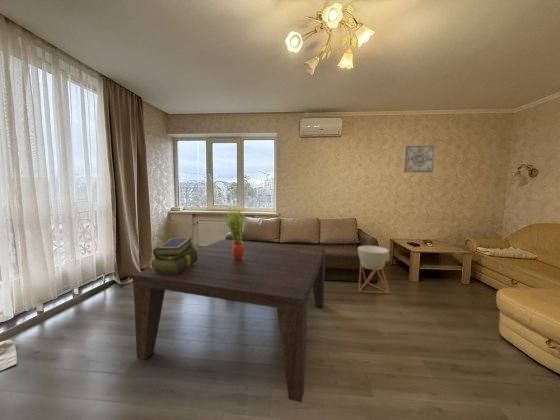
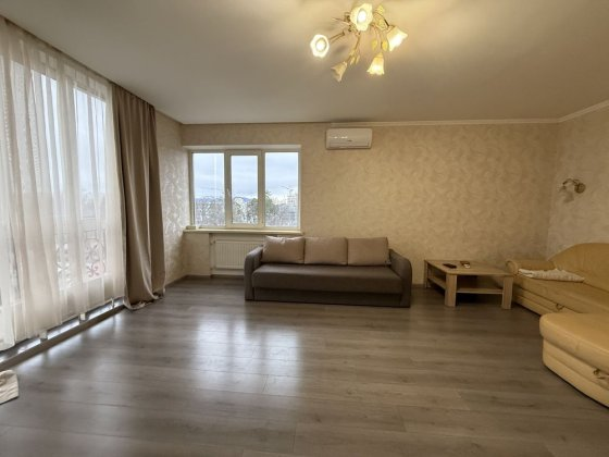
- planter (372, 269)
- coffee table (248, 292)
- potted plant (234, 233)
- wall art (419, 159)
- stack of books (175, 254)
